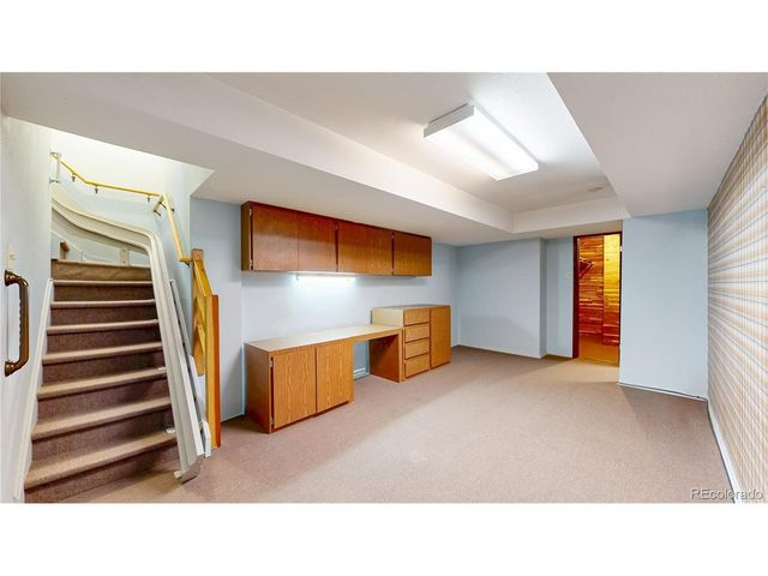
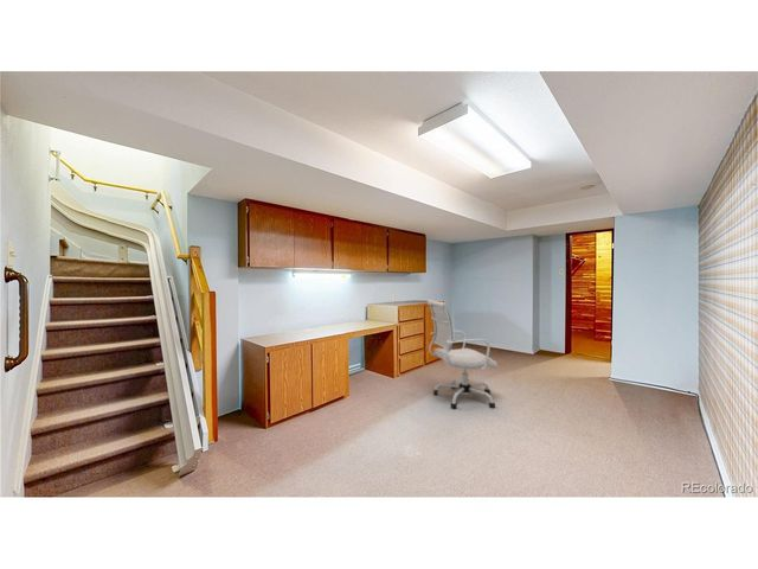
+ office chair (463, 349)
